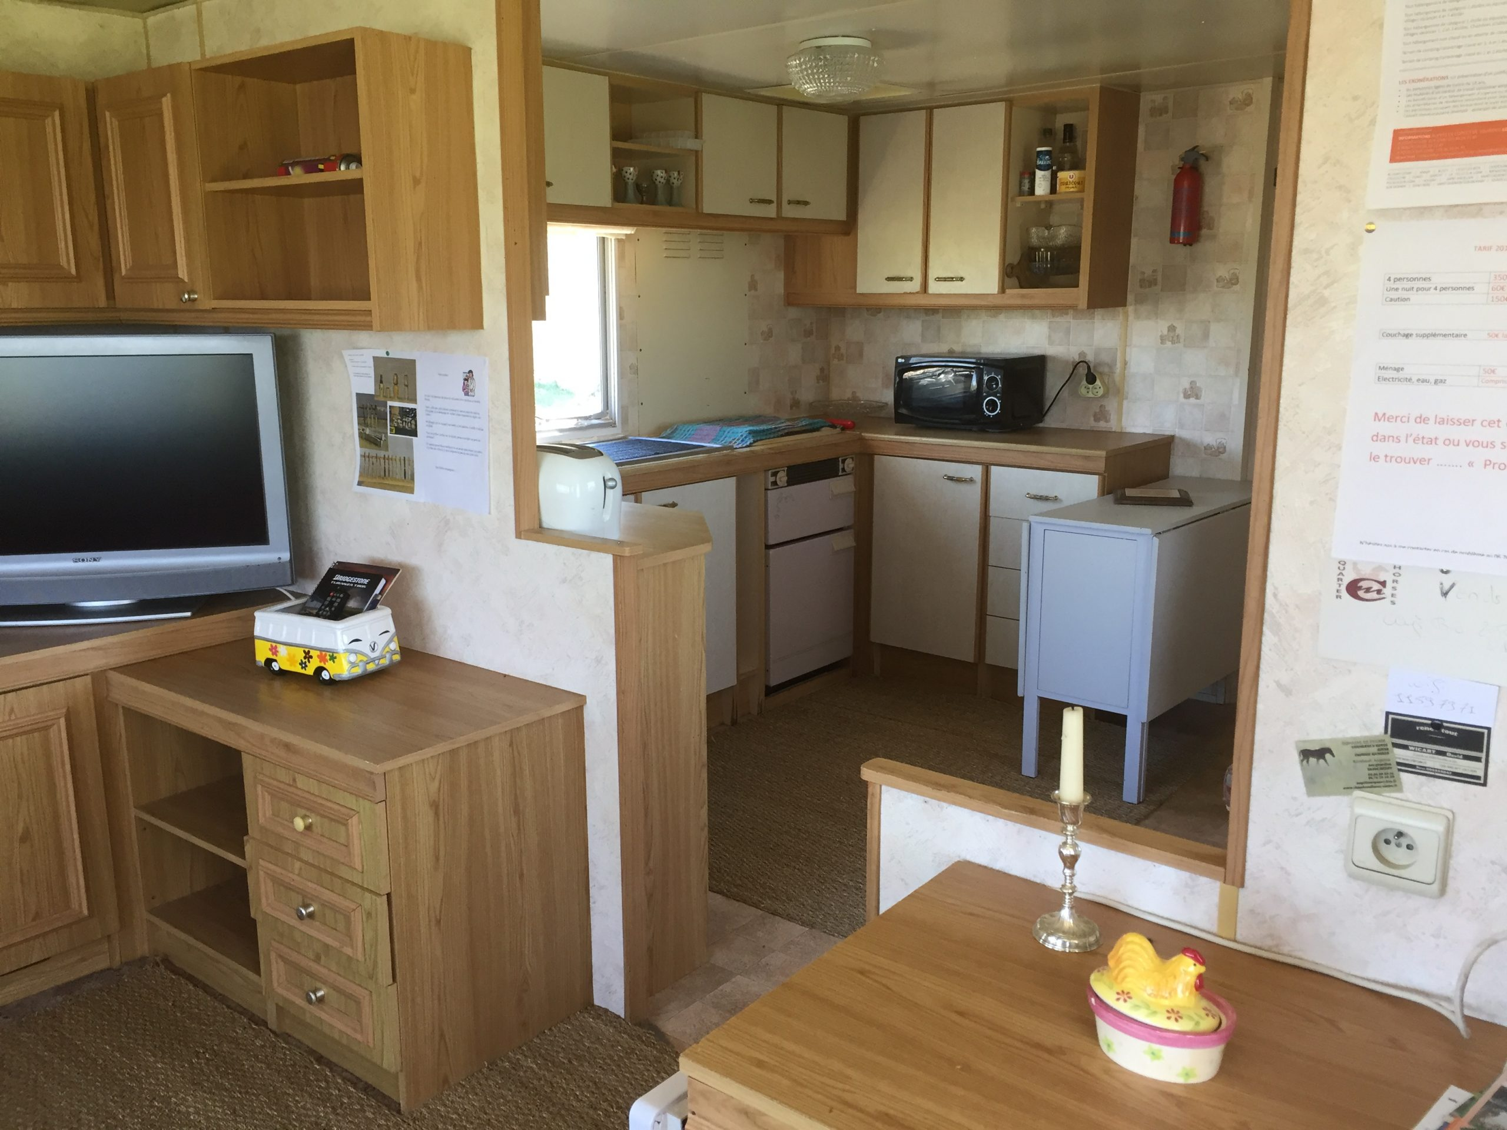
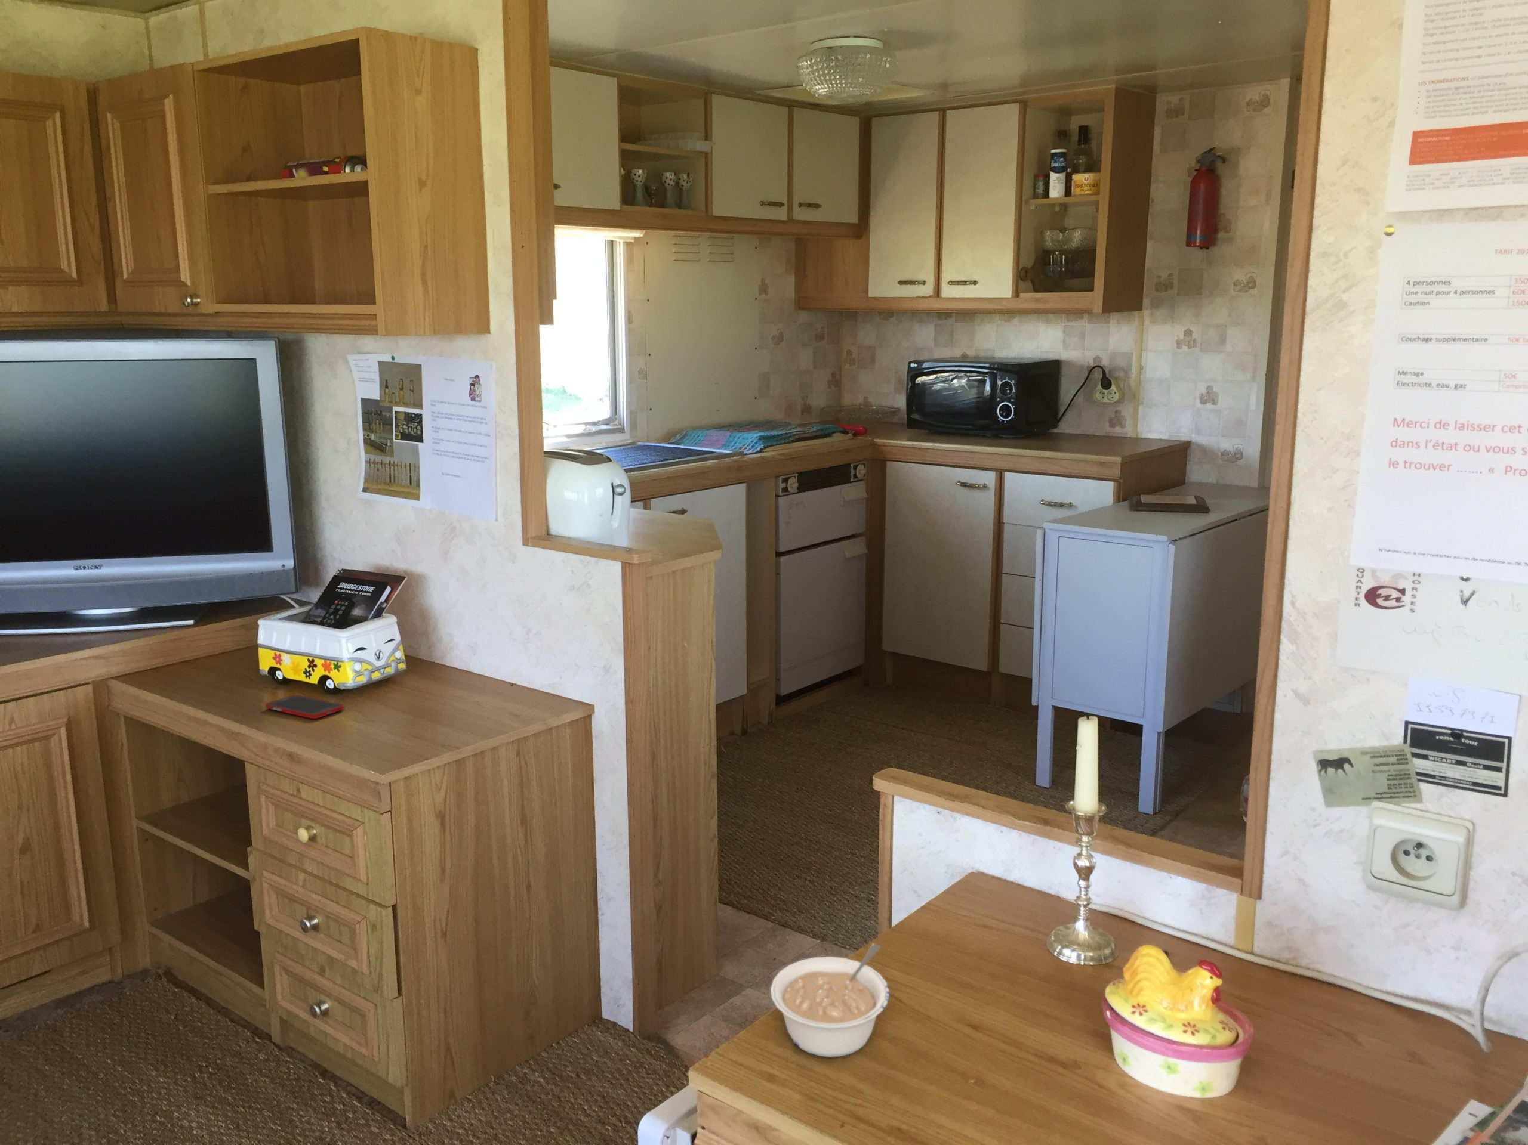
+ cell phone (304, 707)
+ legume (829, 1003)
